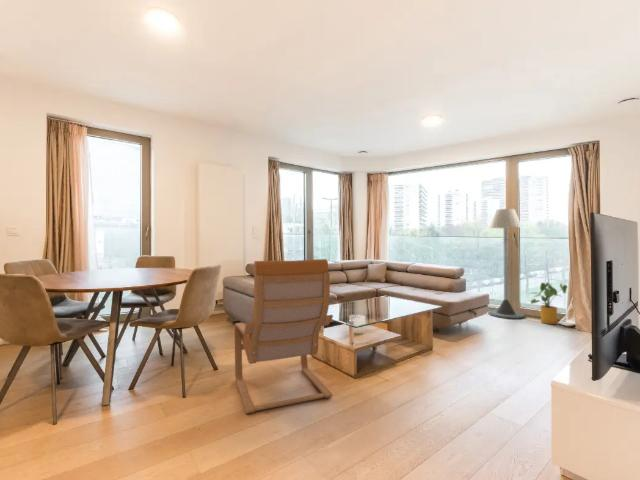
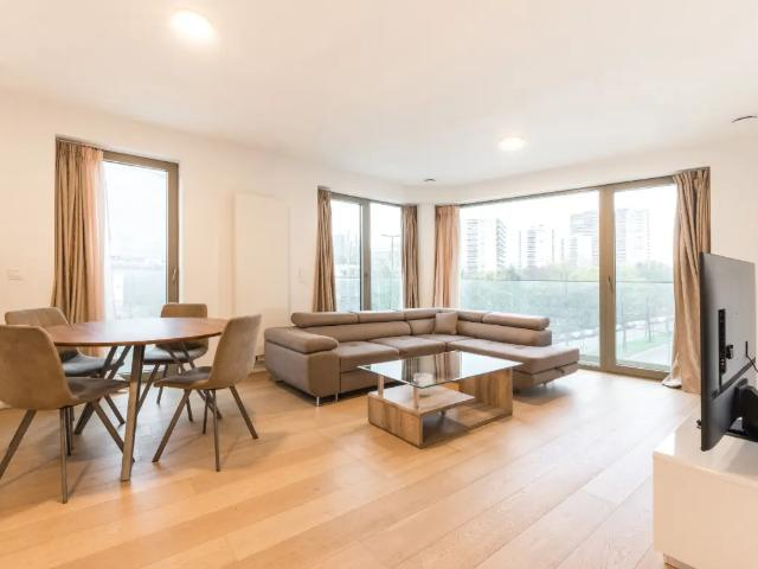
- house plant (547, 302)
- armchair (280, 322)
- floor lamp (505, 262)
